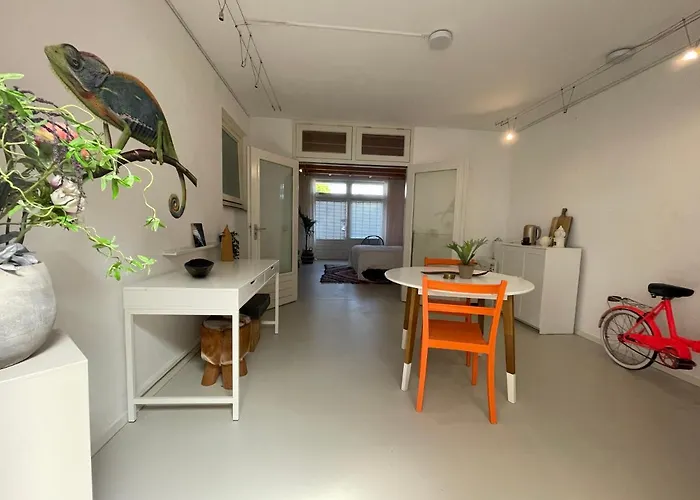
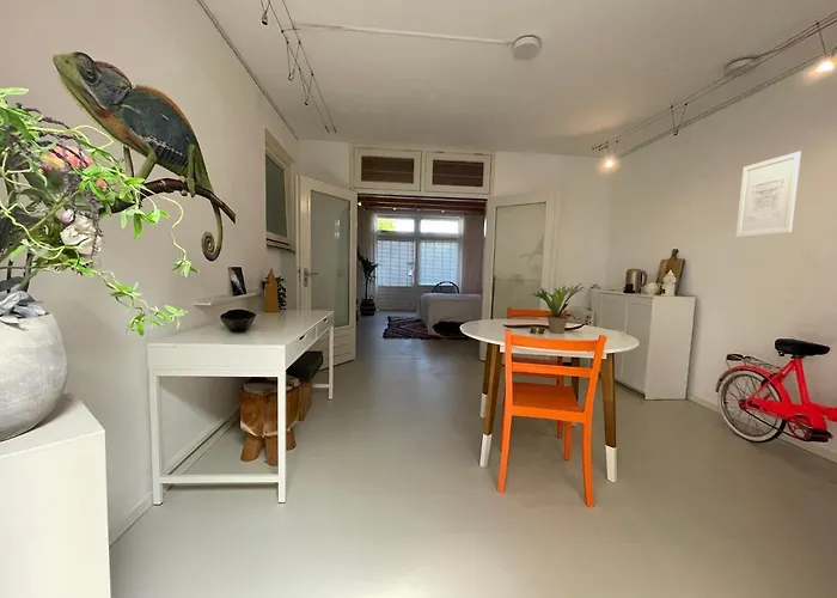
+ wall art (765, 197)
